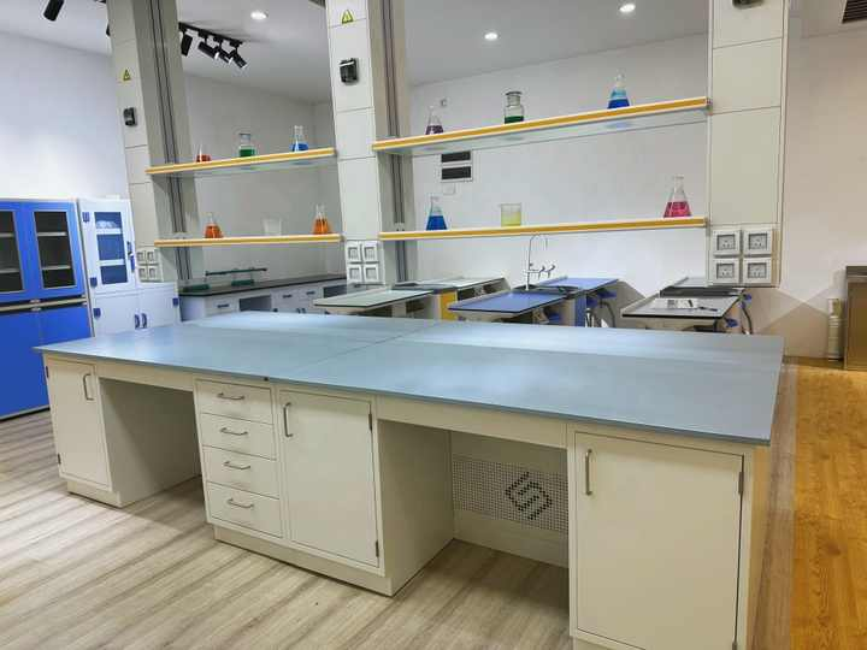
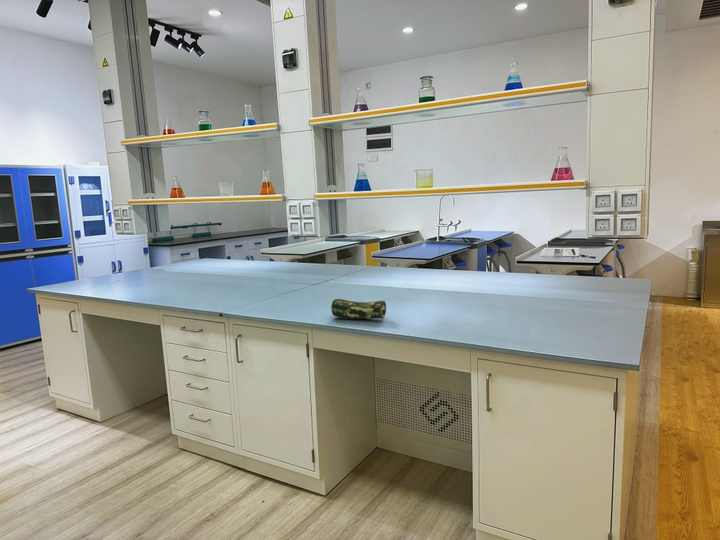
+ pencil case (359, 309)
